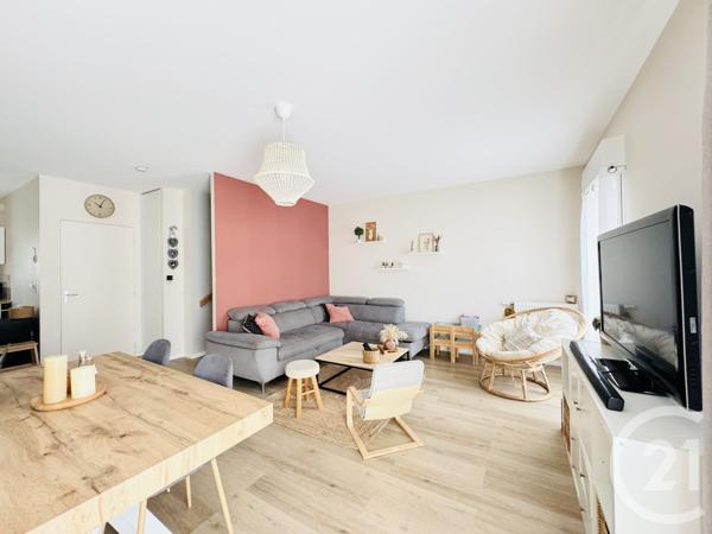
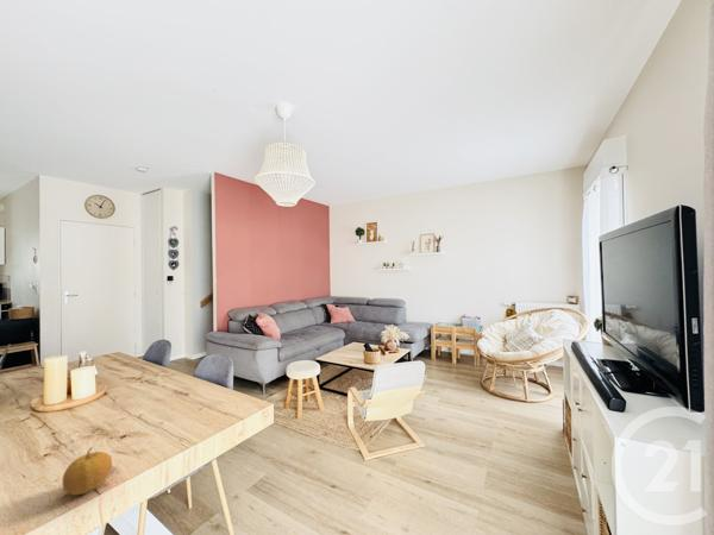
+ fruit (88, 467)
